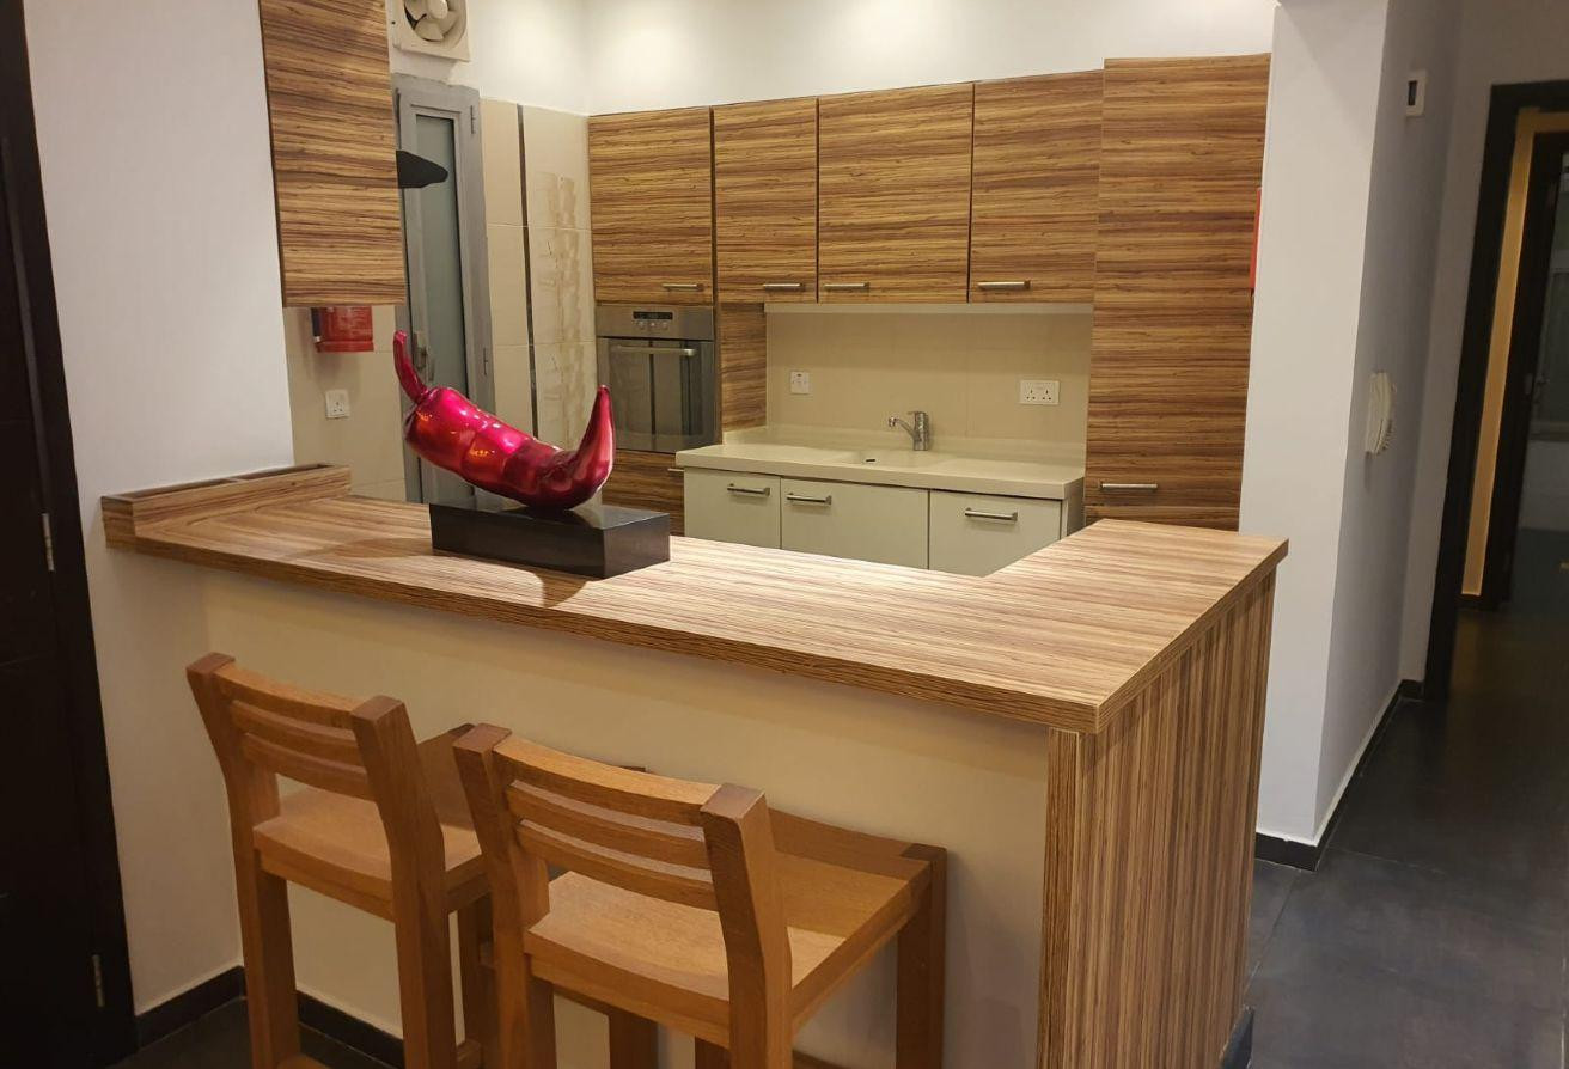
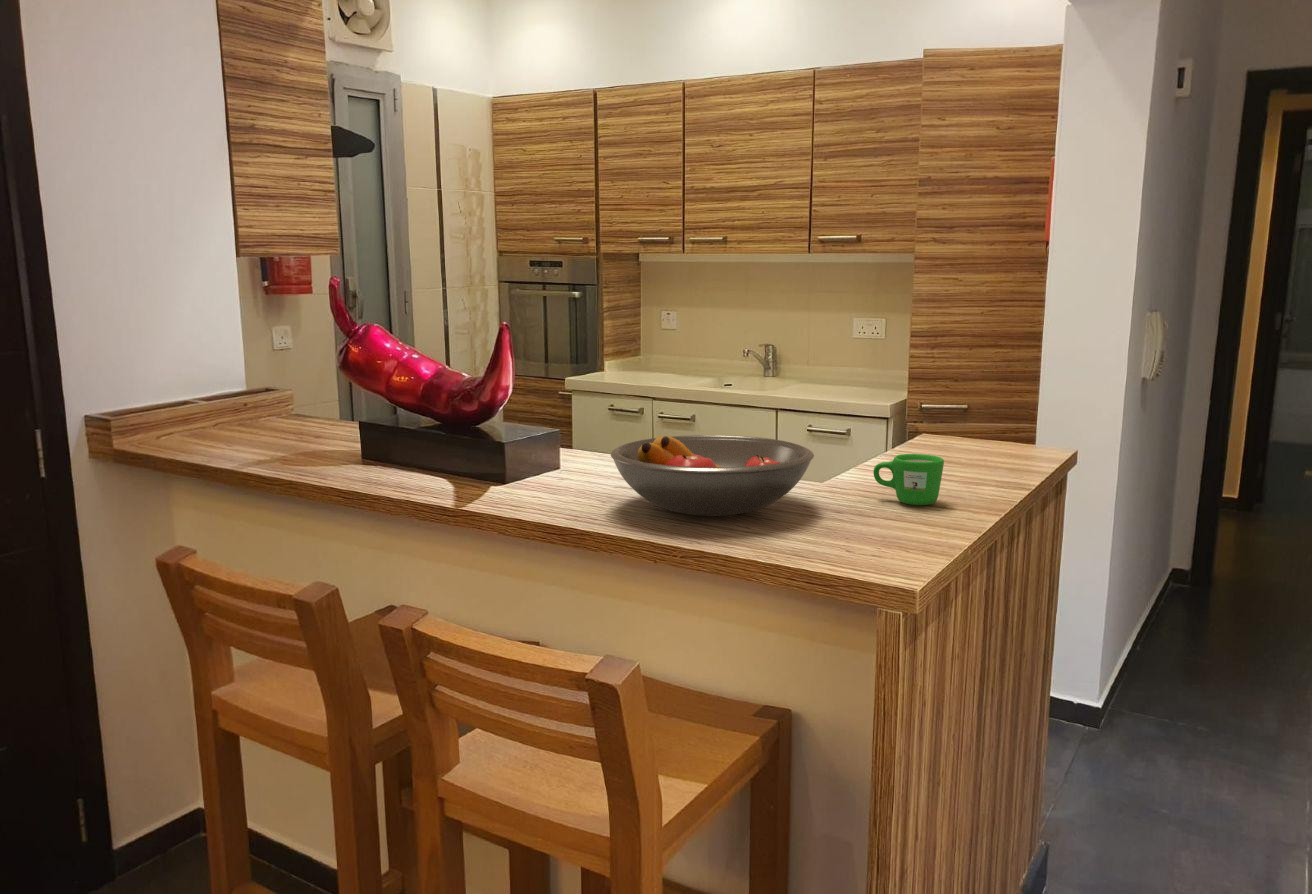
+ fruit bowl (711, 471)
+ mug (907, 479)
